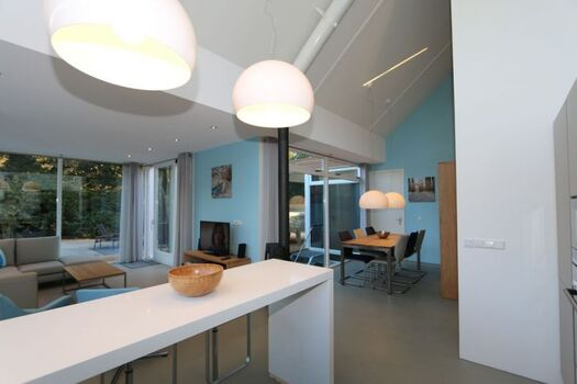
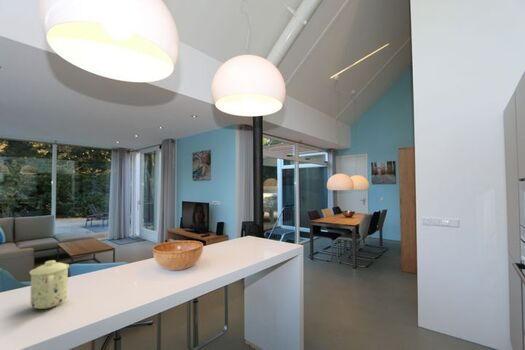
+ mug (49, 283)
